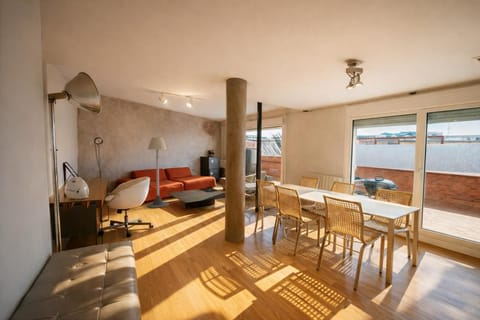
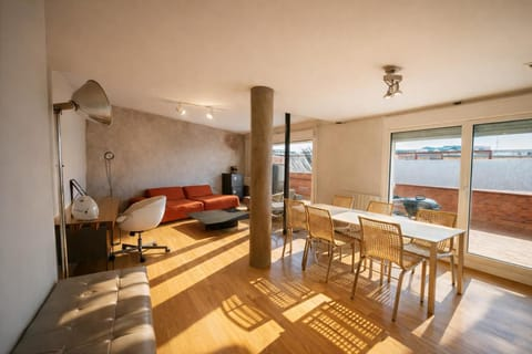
- floor lamp (157, 171)
